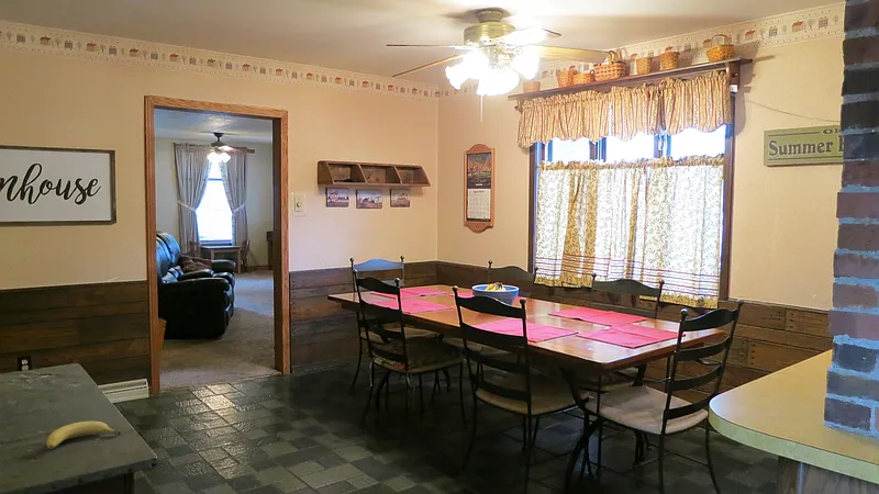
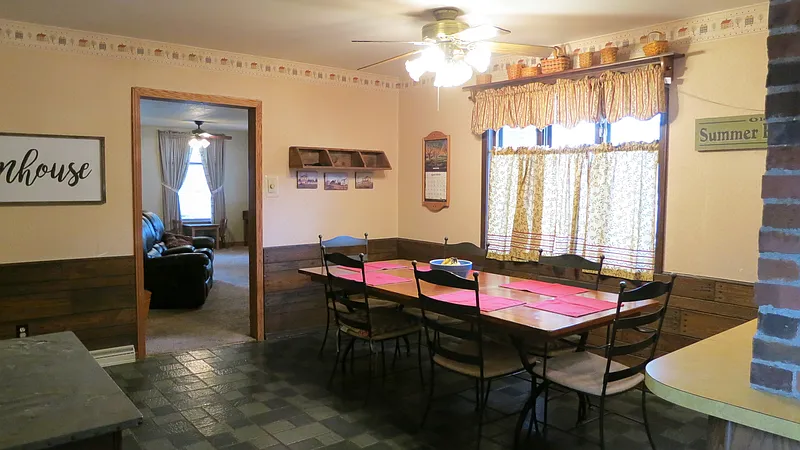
- fruit (81, 431)
